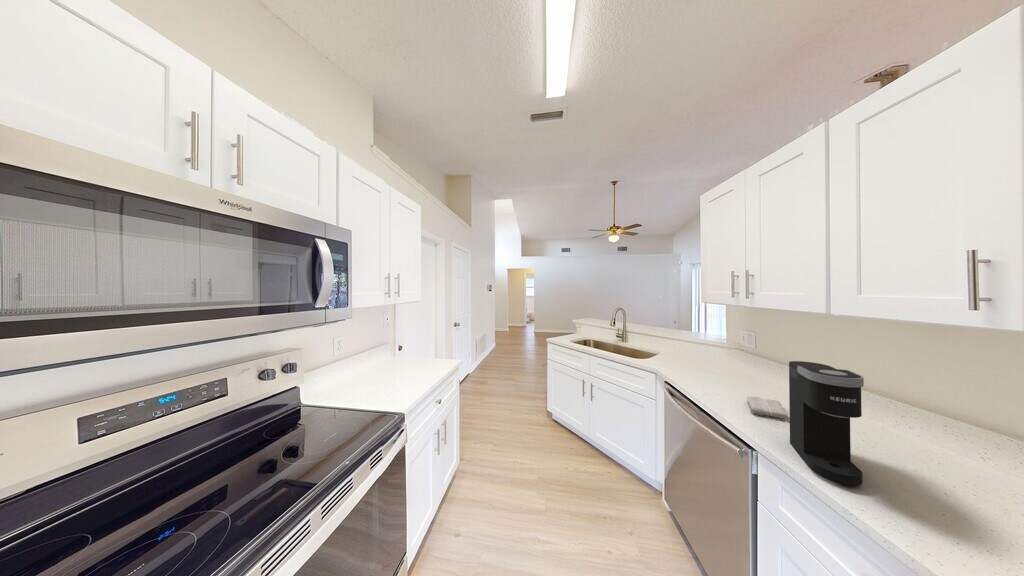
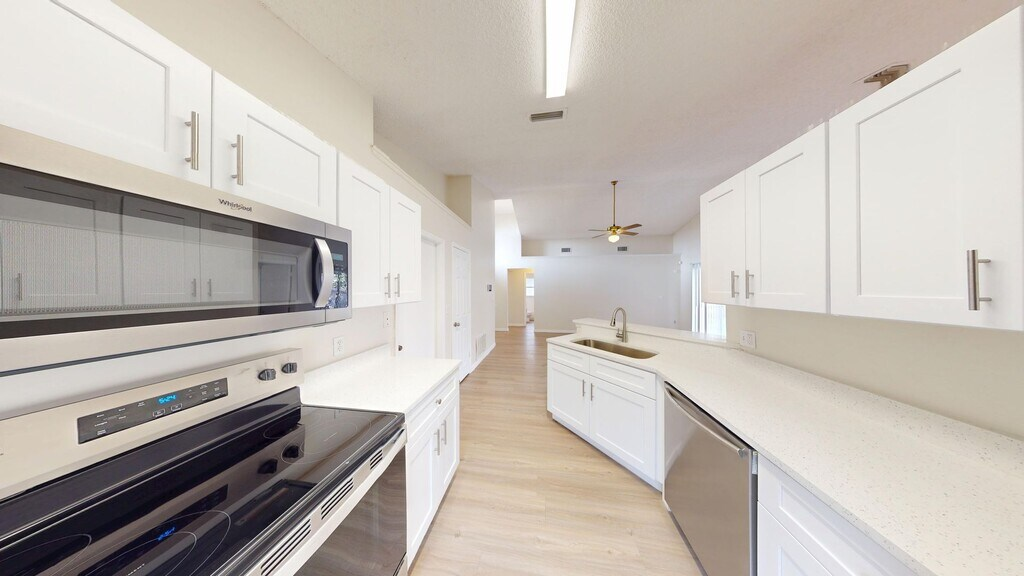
- washcloth (765, 406)
- coffee maker (821, 414)
